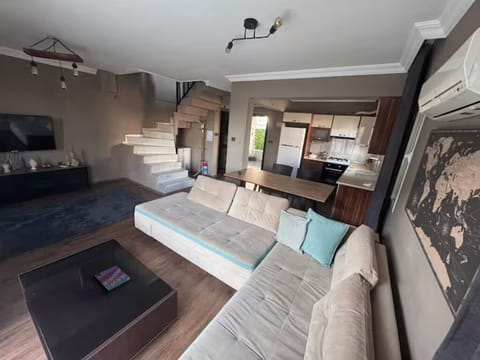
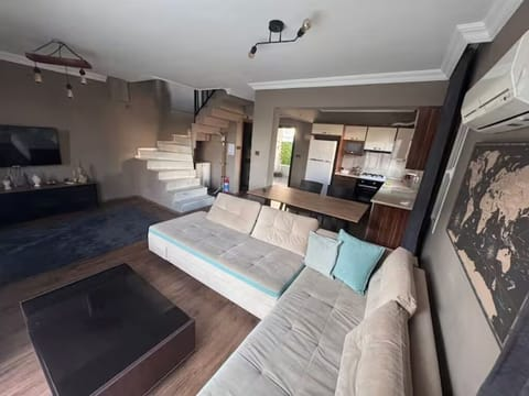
- video game case (113, 277)
